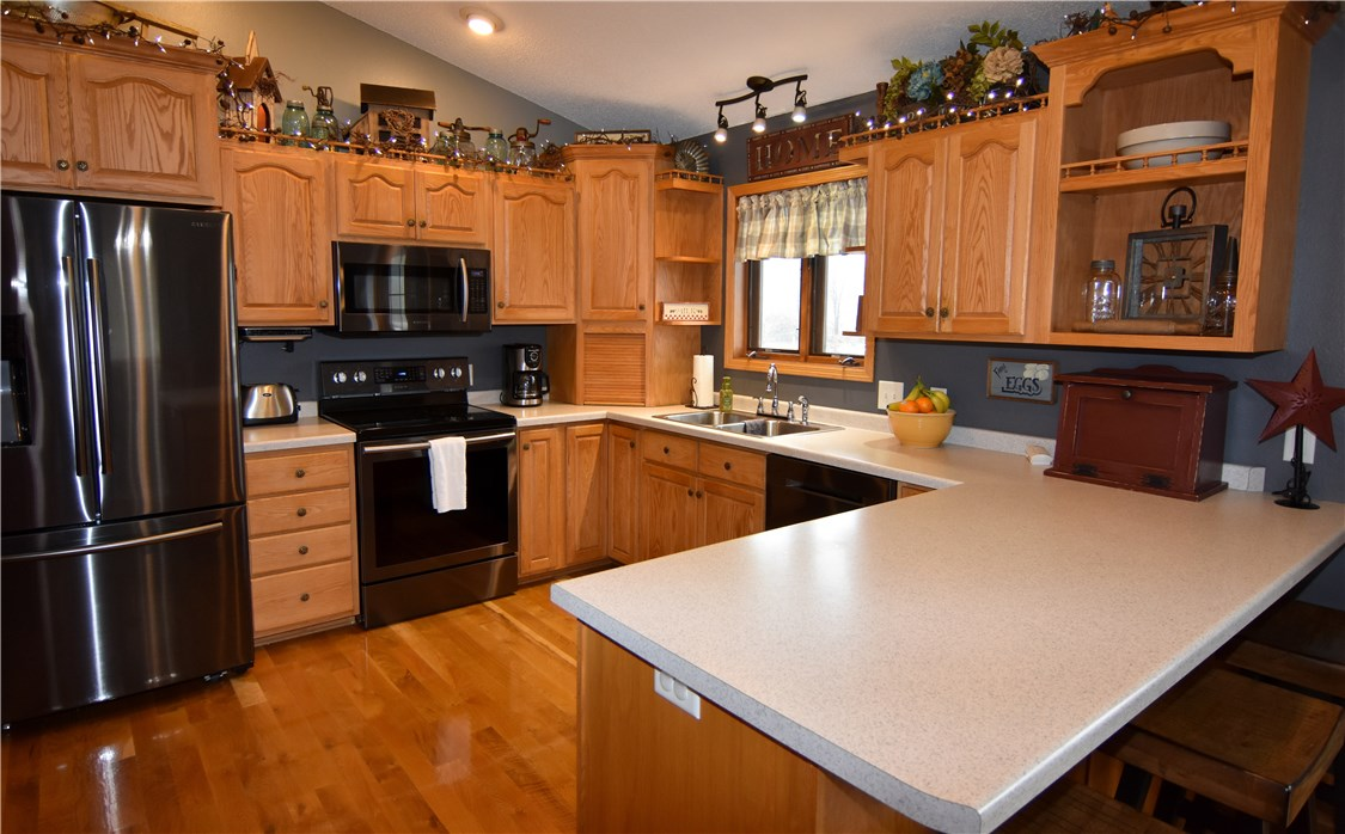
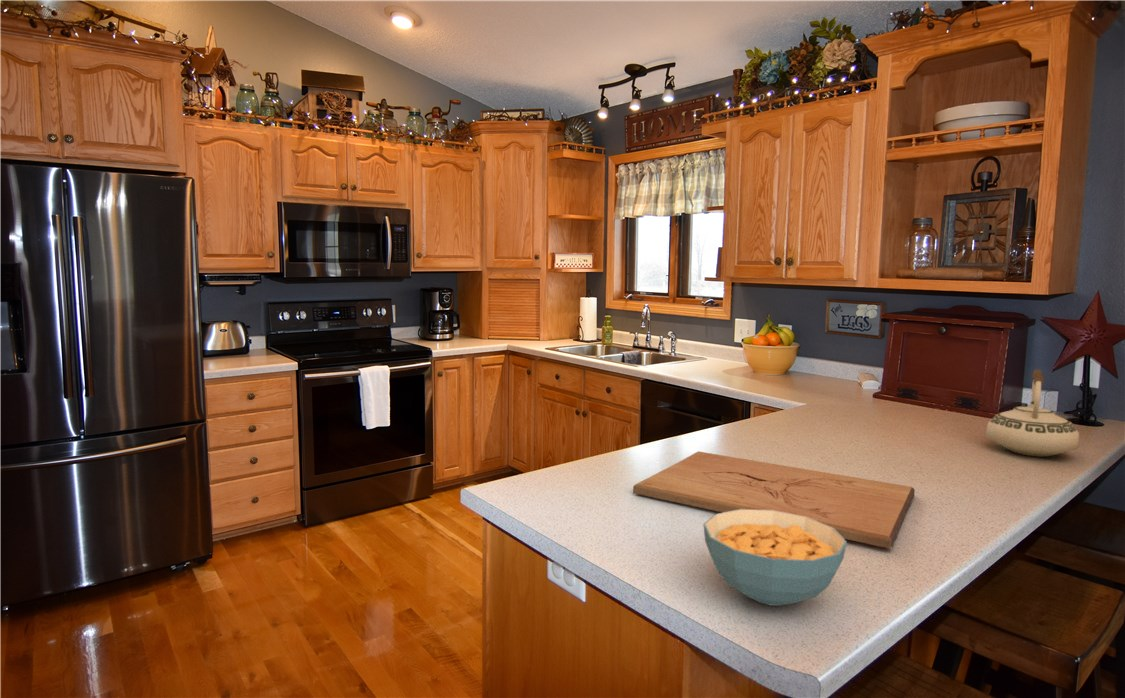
+ cutting board (774, 489)
+ teakettle (1033, 410)
+ cereal bowl (771, 564)
